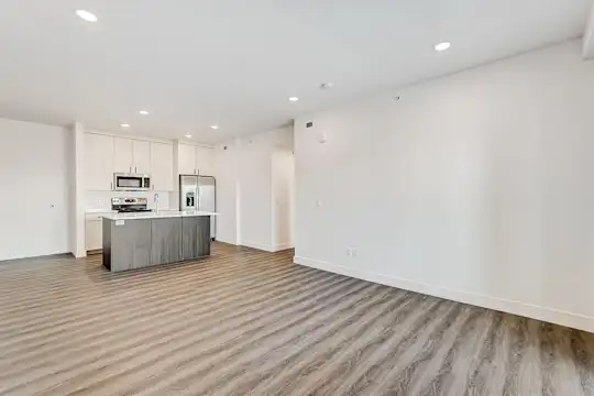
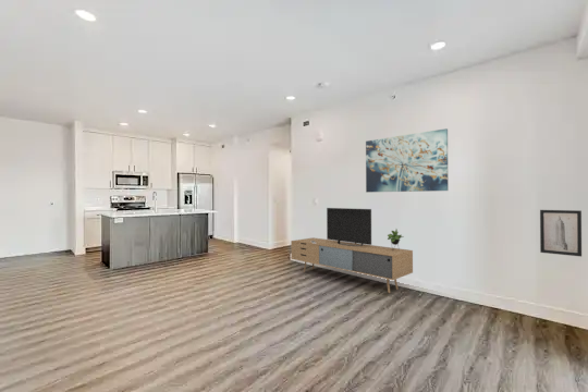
+ wall art (403, 163)
+ wall art (560, 232)
+ media console (345, 244)
